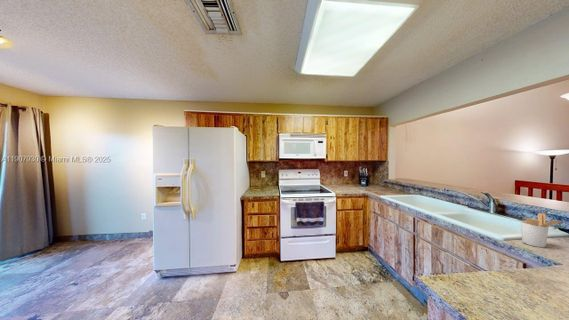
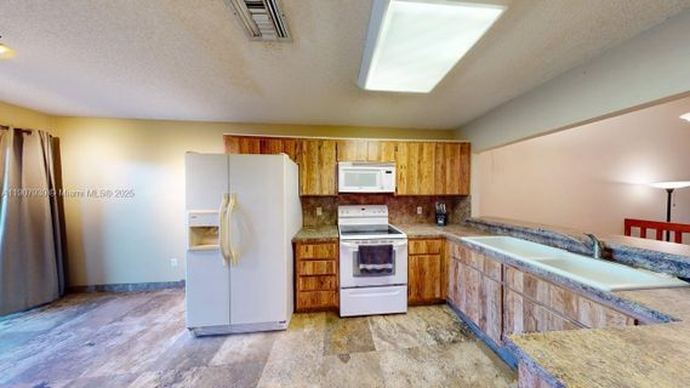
- utensil holder (541, 230)
